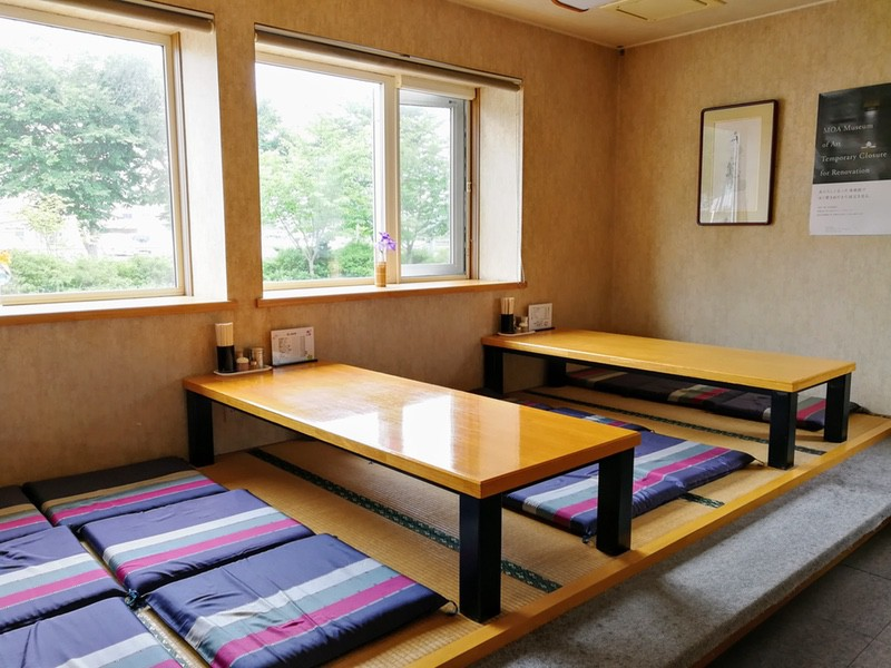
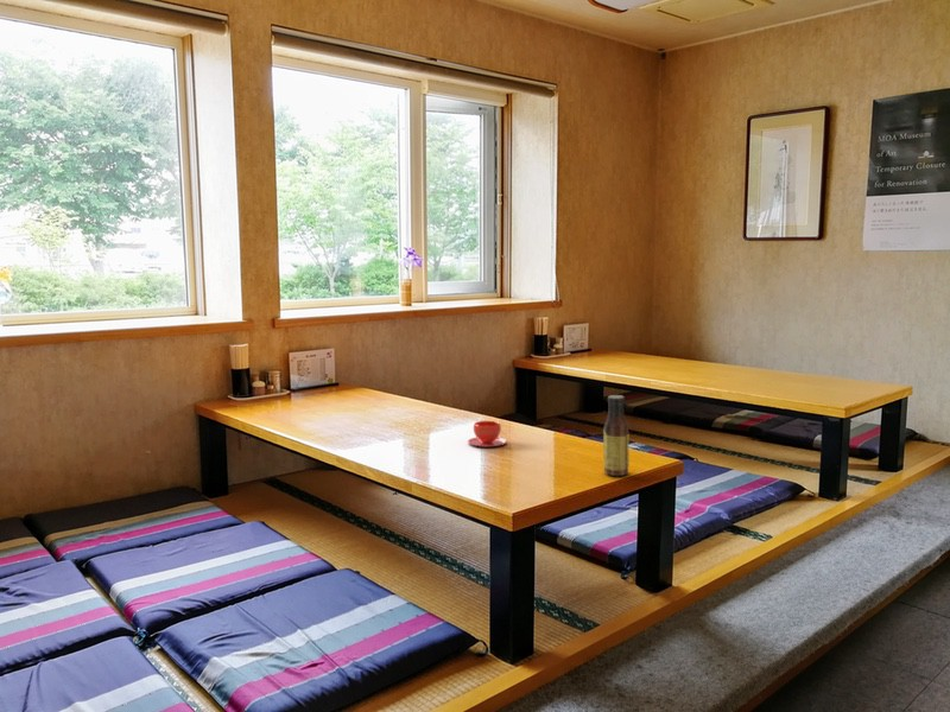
+ teacup (487, 432)
+ sauce bottle (616, 434)
